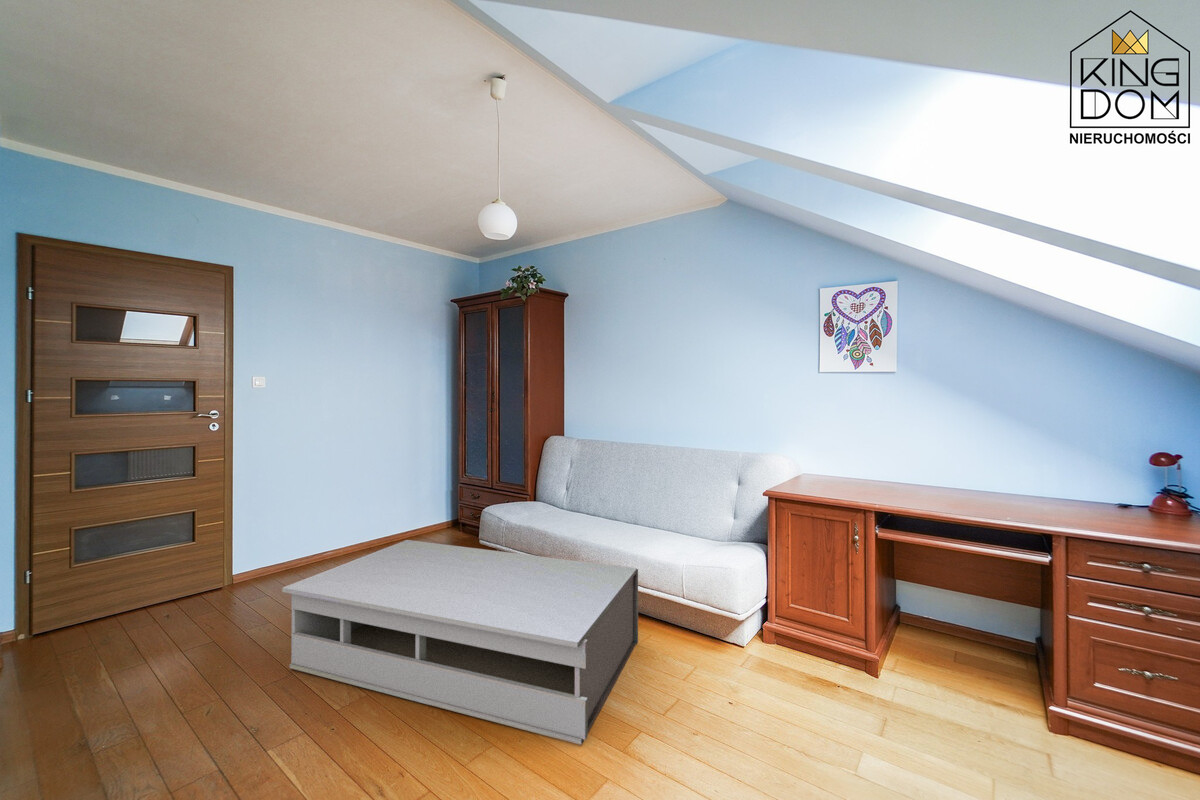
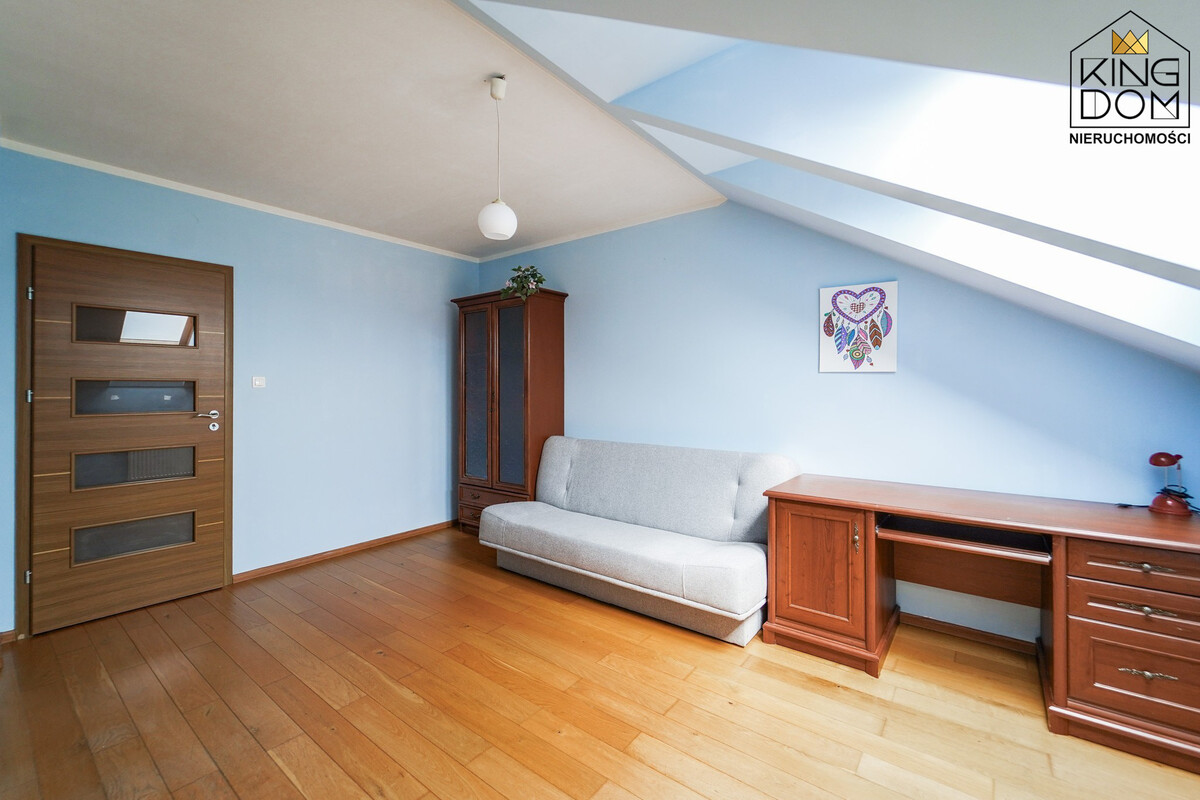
- coffee table (470, 617)
